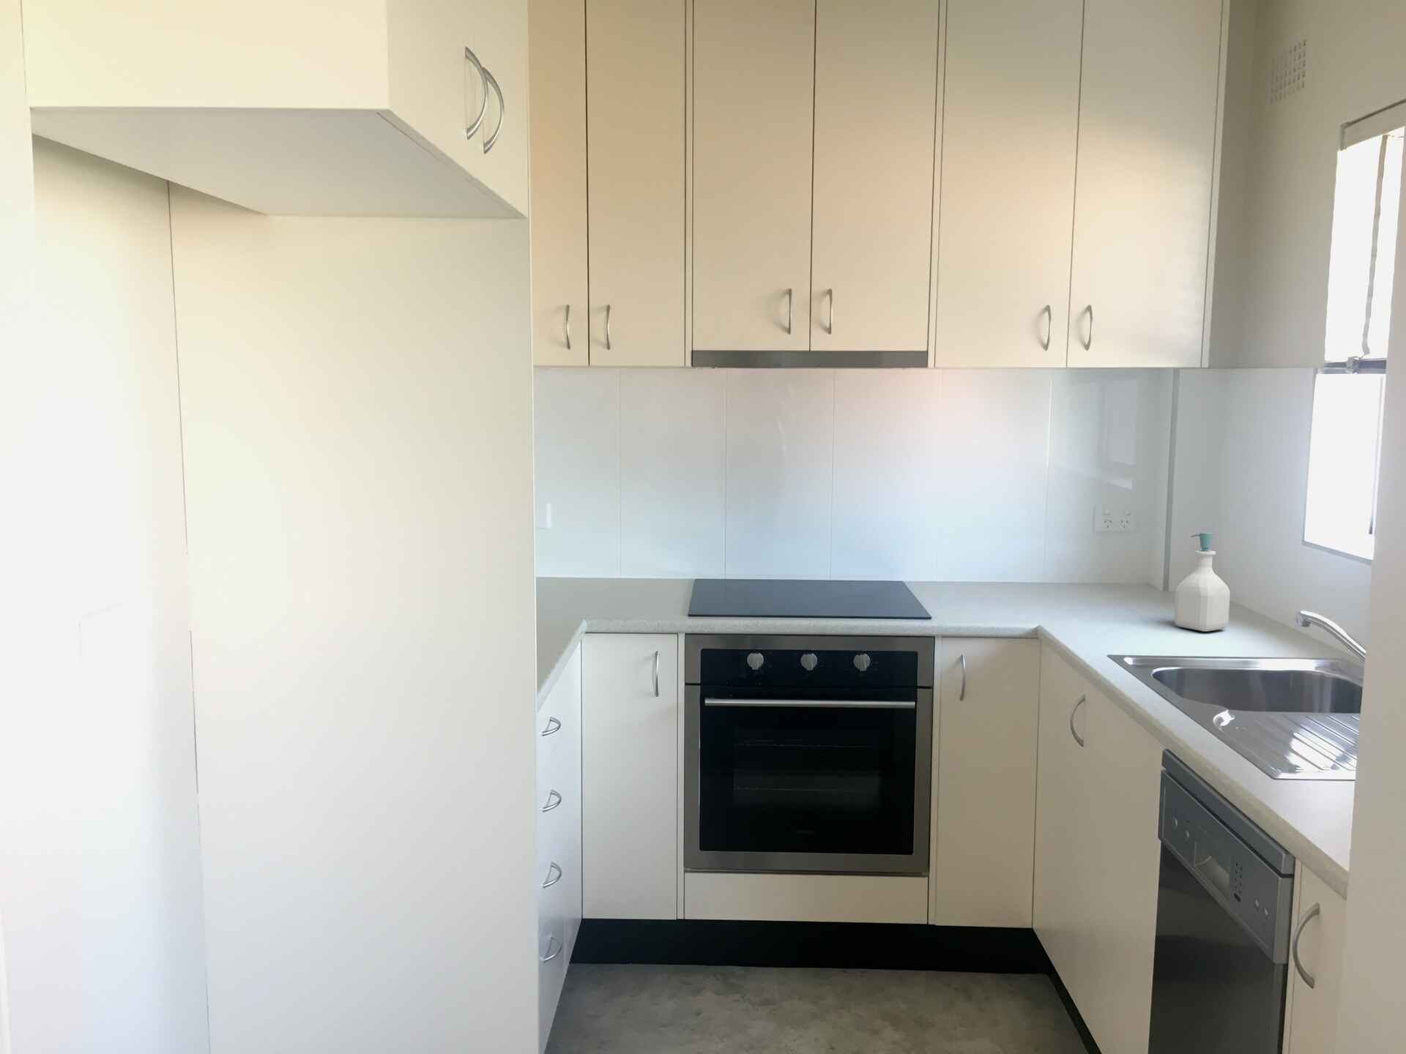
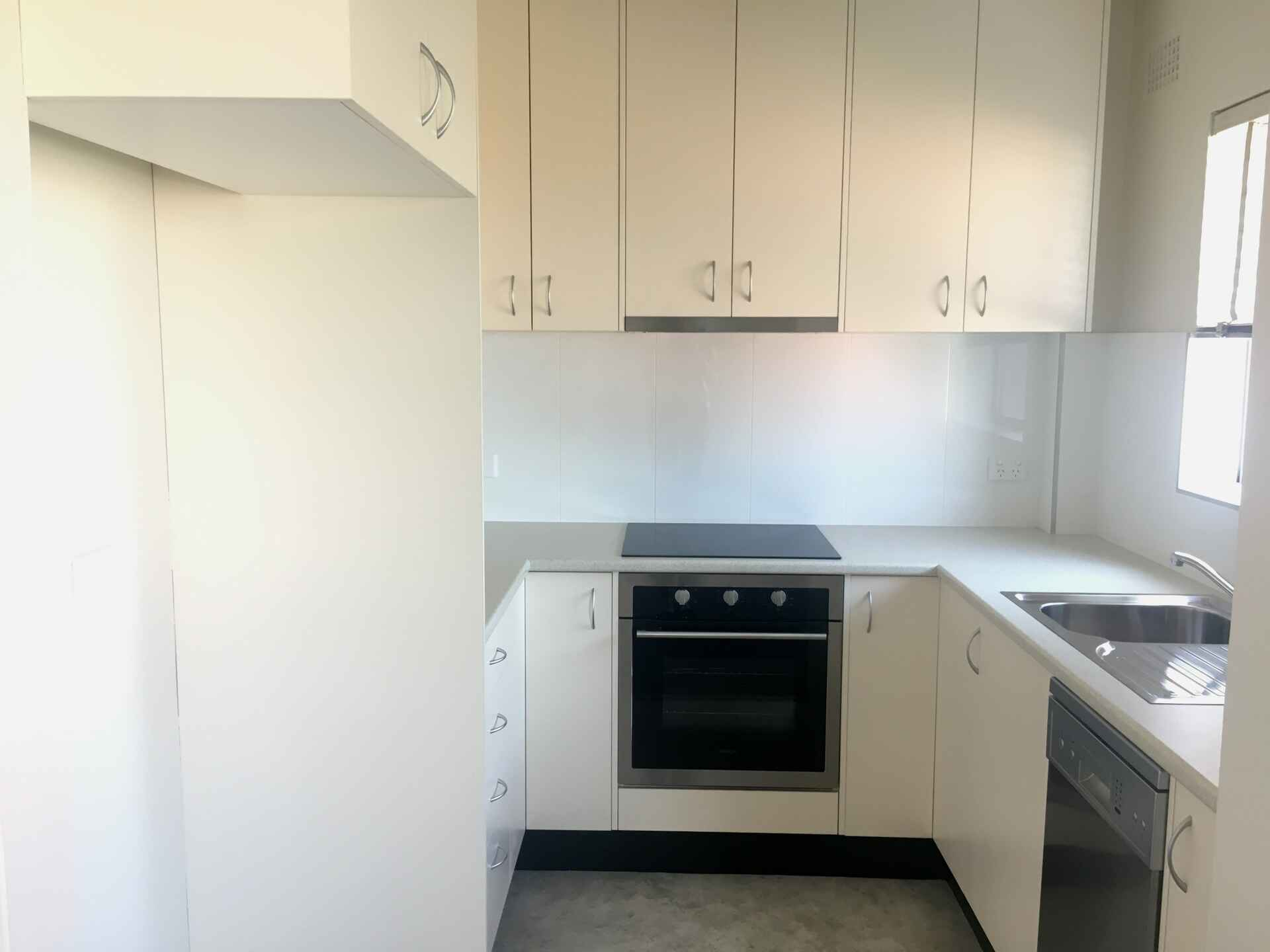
- soap bottle (1203, 580)
